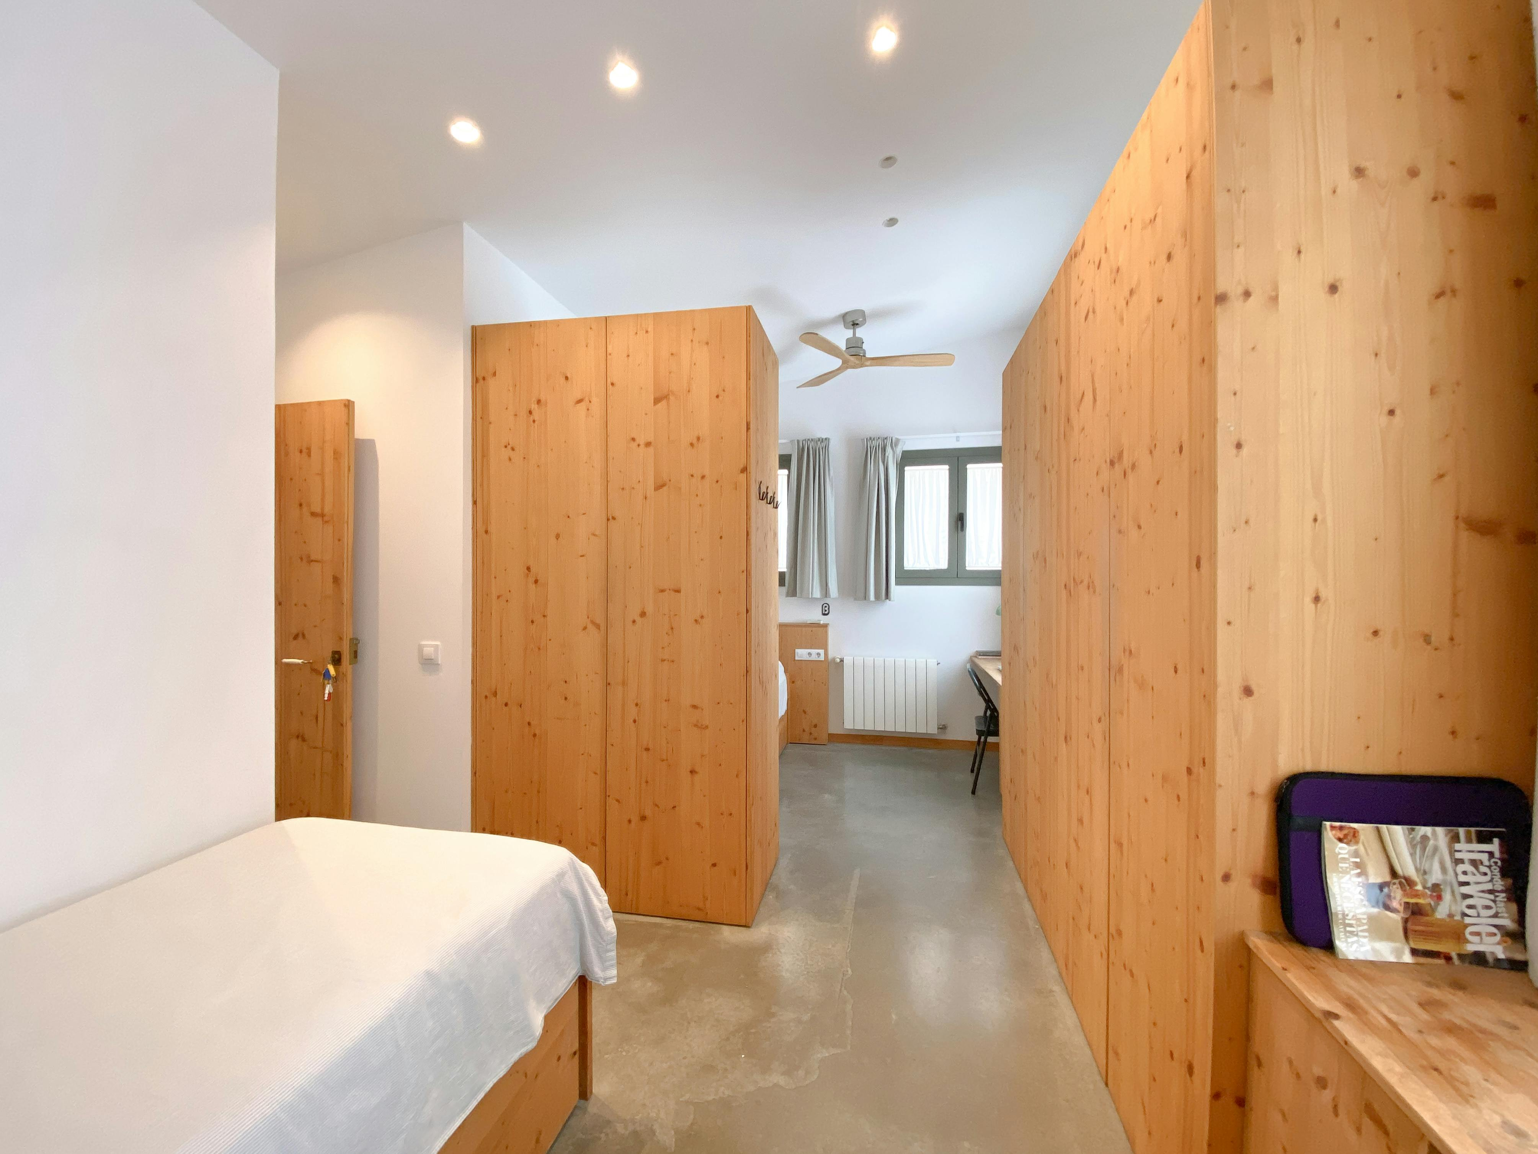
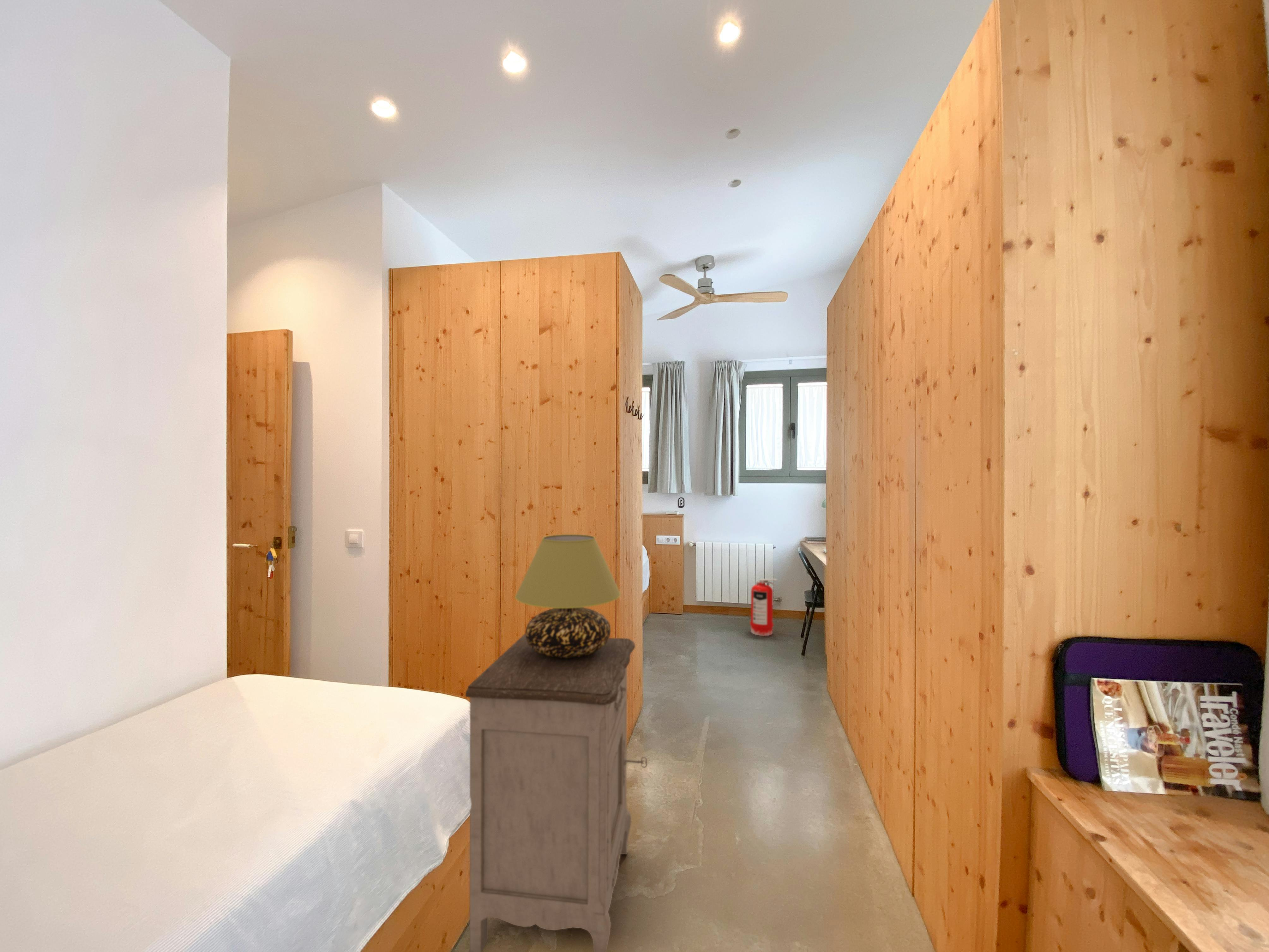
+ fire extinguisher (765, 604)
+ table lamp (568, 594)
+ nightstand (570, 778)
